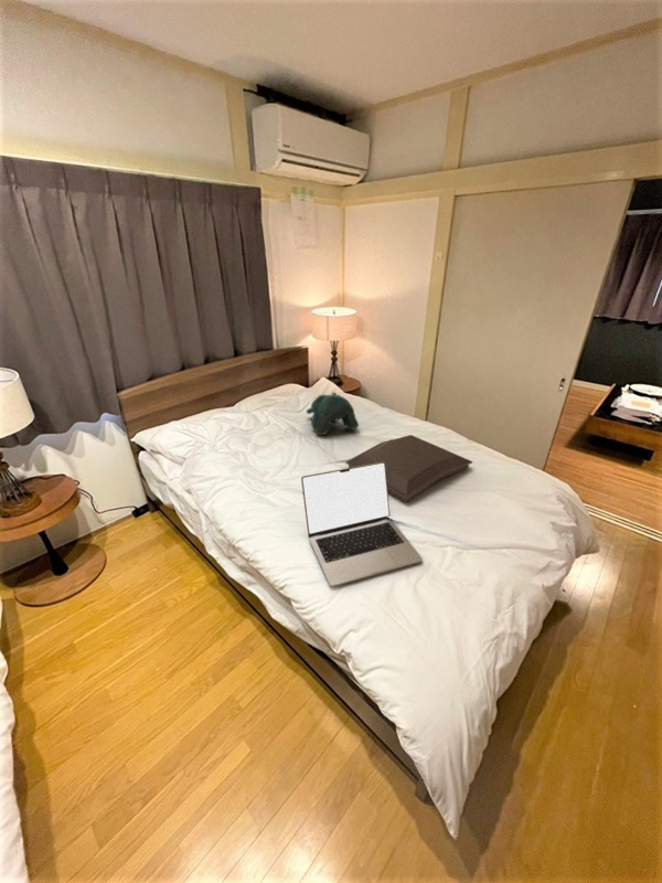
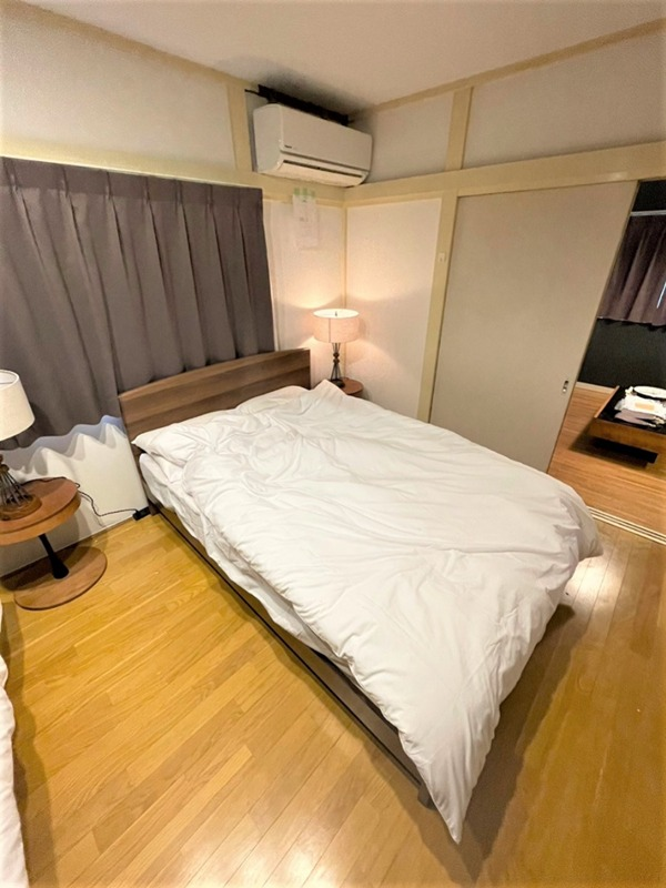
- laptop (360, 518)
- serving tray (409, 459)
- teddy bear (331, 406)
